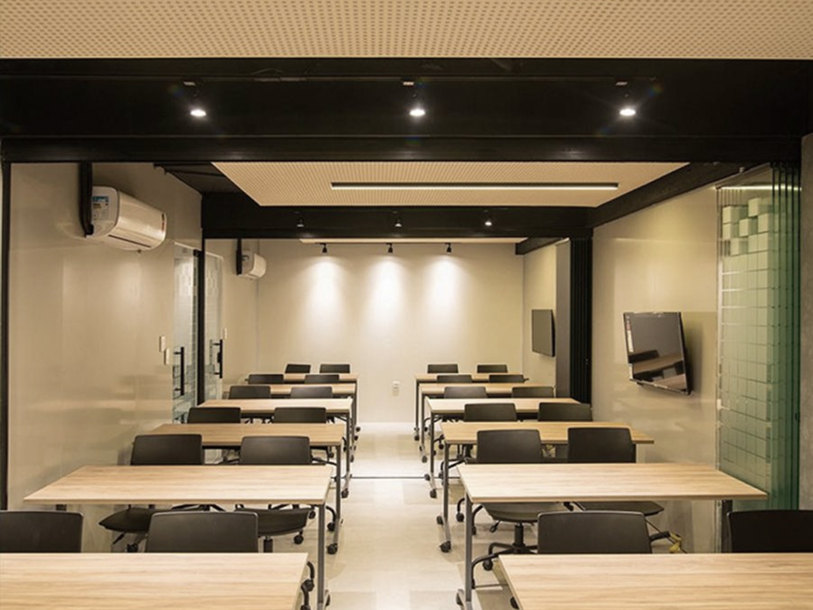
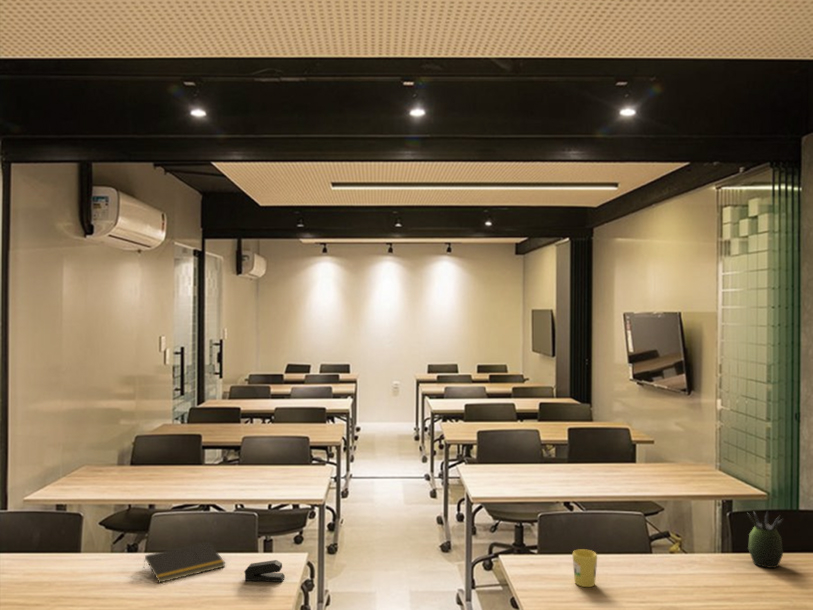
+ mug (583, 566)
+ stapler (264, 570)
+ notepad (185, 560)
+ succulent plant (765, 539)
